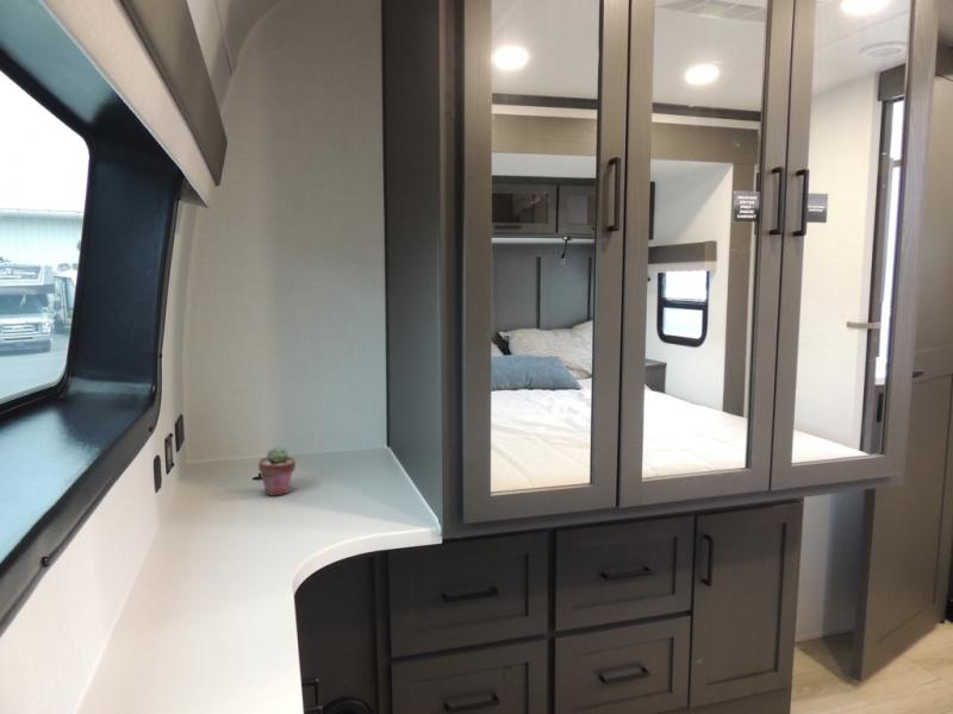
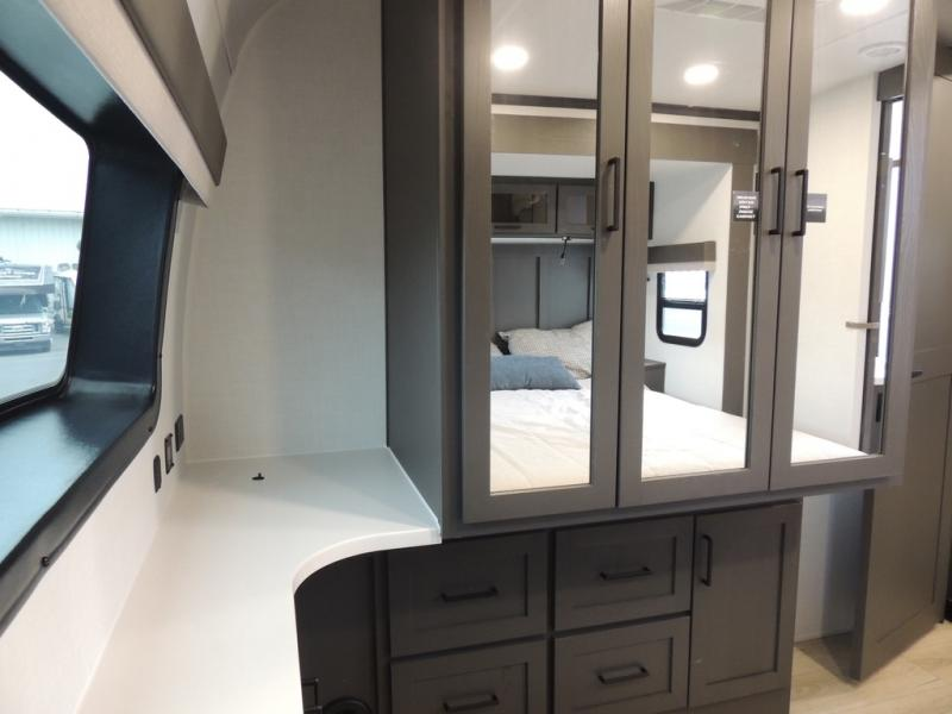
- potted succulent (276, 469)
